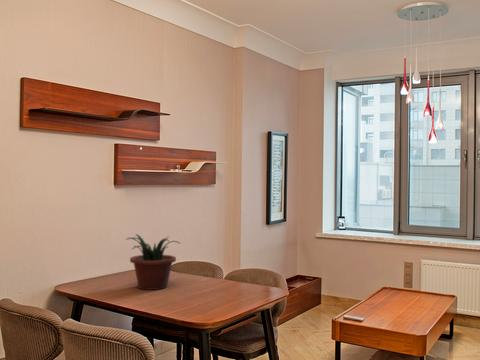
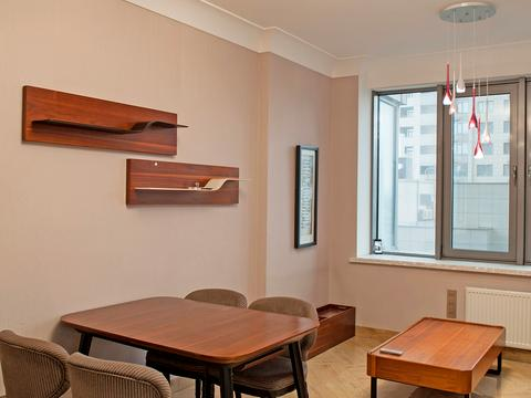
- potted plant (150, 262)
